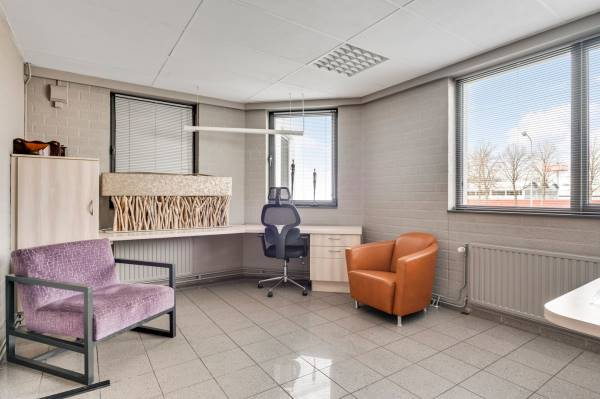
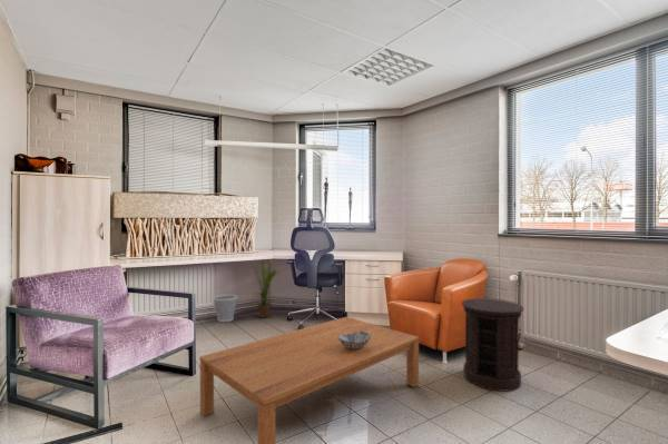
+ house plant (261, 284)
+ side table (491, 342)
+ wastebasket (225, 307)
+ decorative bowl (354, 341)
+ coffee table (317, 372)
